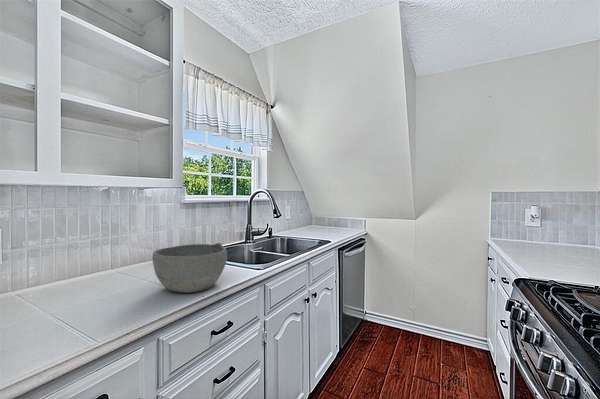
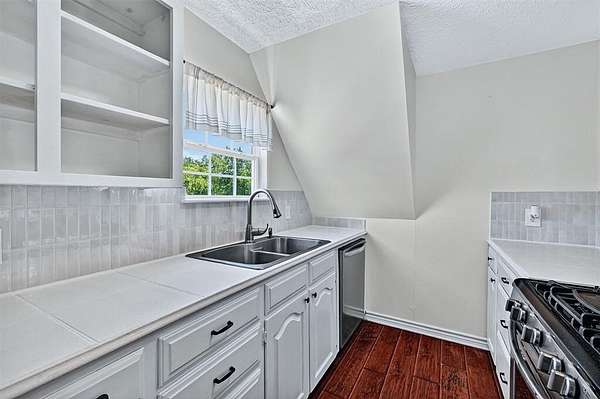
- bowl (191, 266)
